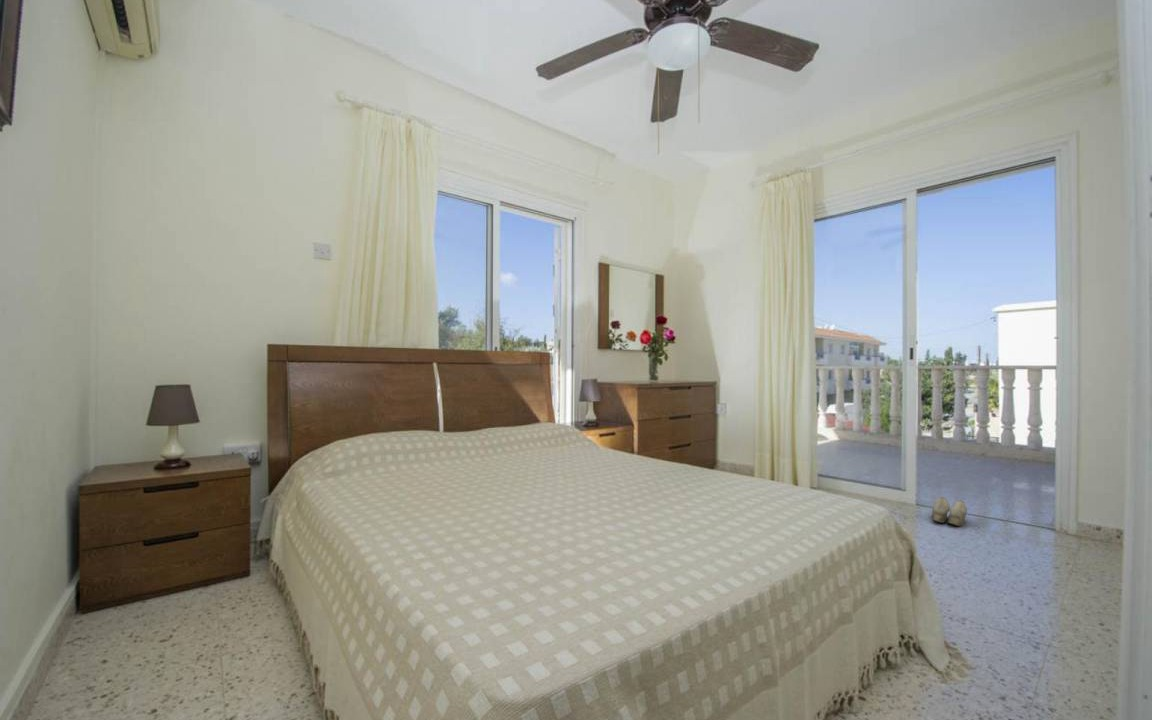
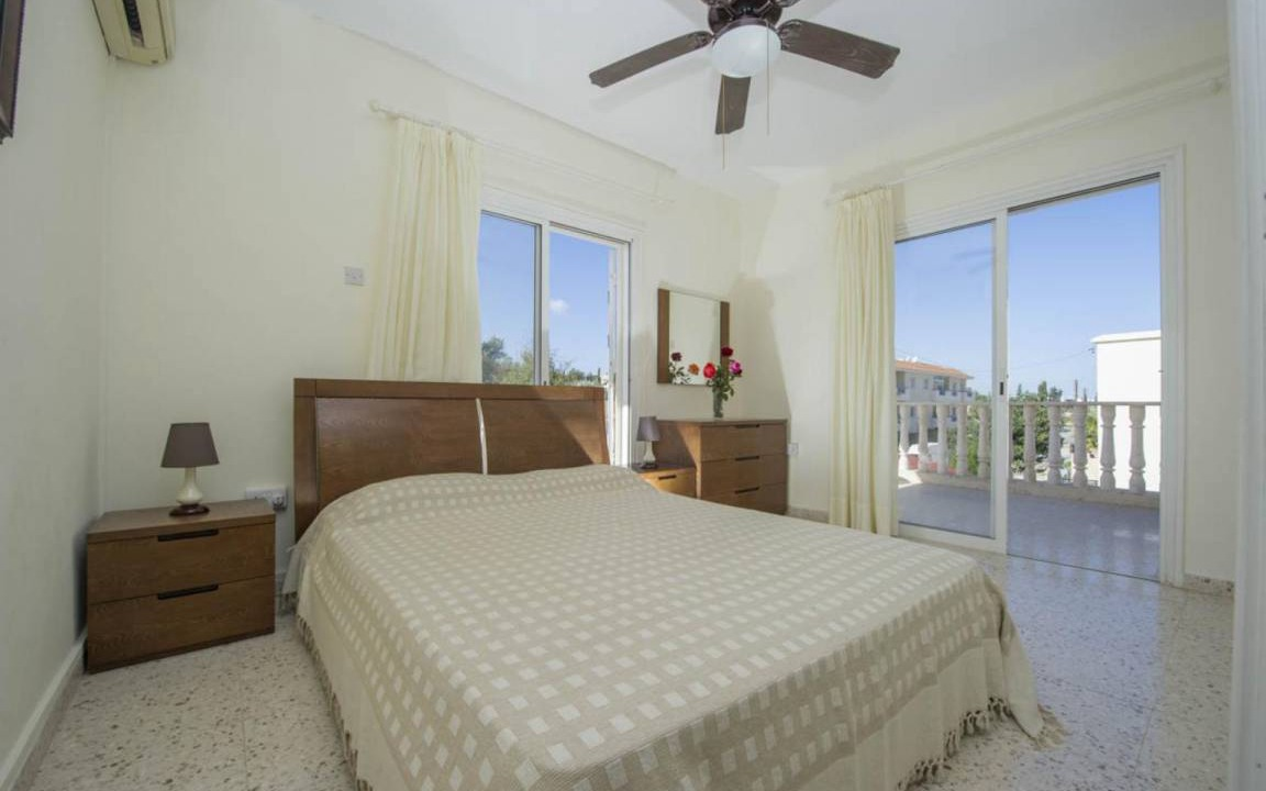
- slippers (948, 510)
